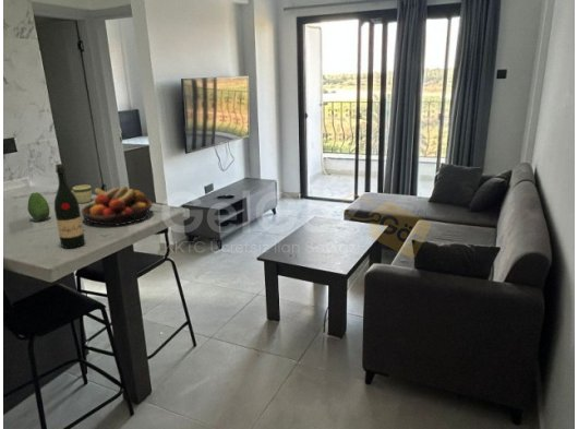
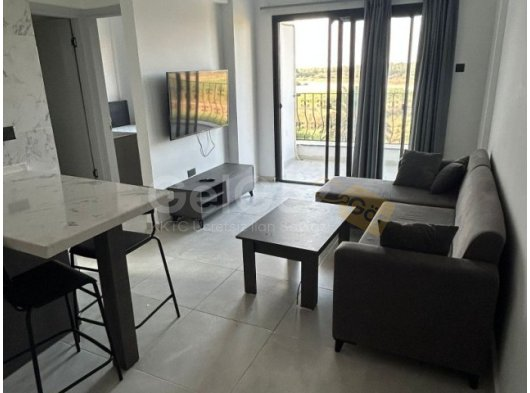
- fruit (38, 206)
- mug (79, 194)
- fruit bowl (116, 203)
- wine bottle (67, 205)
